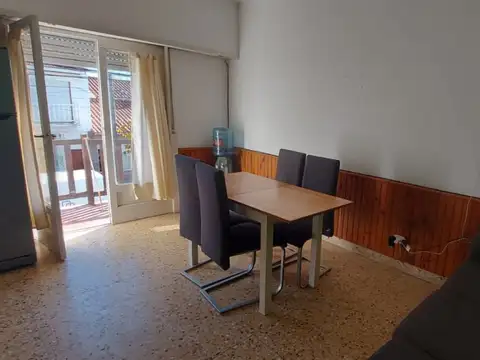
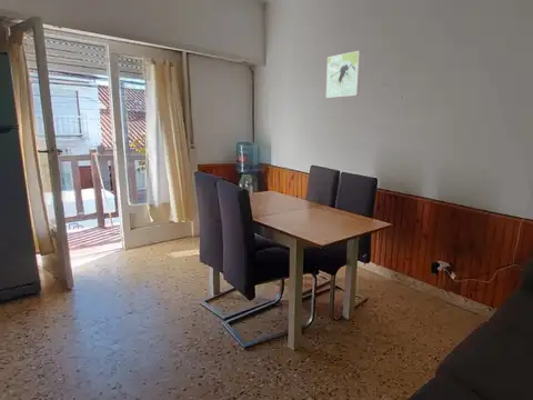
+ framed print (342, 76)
